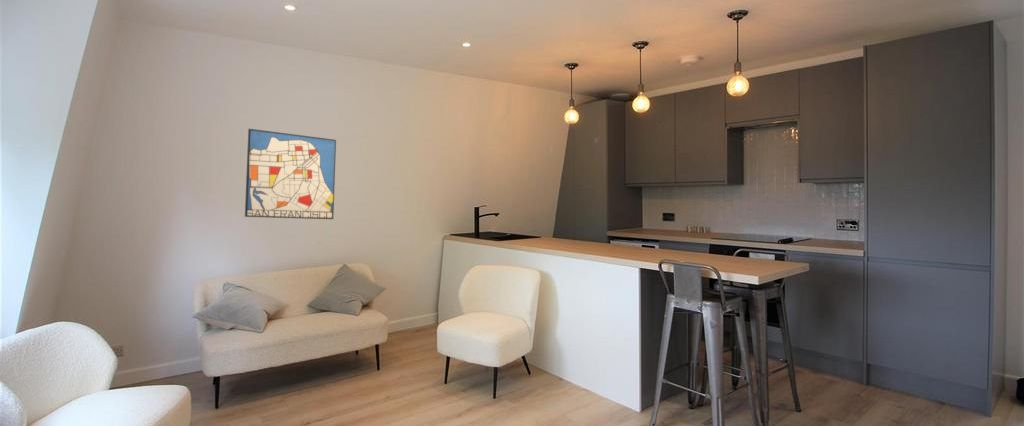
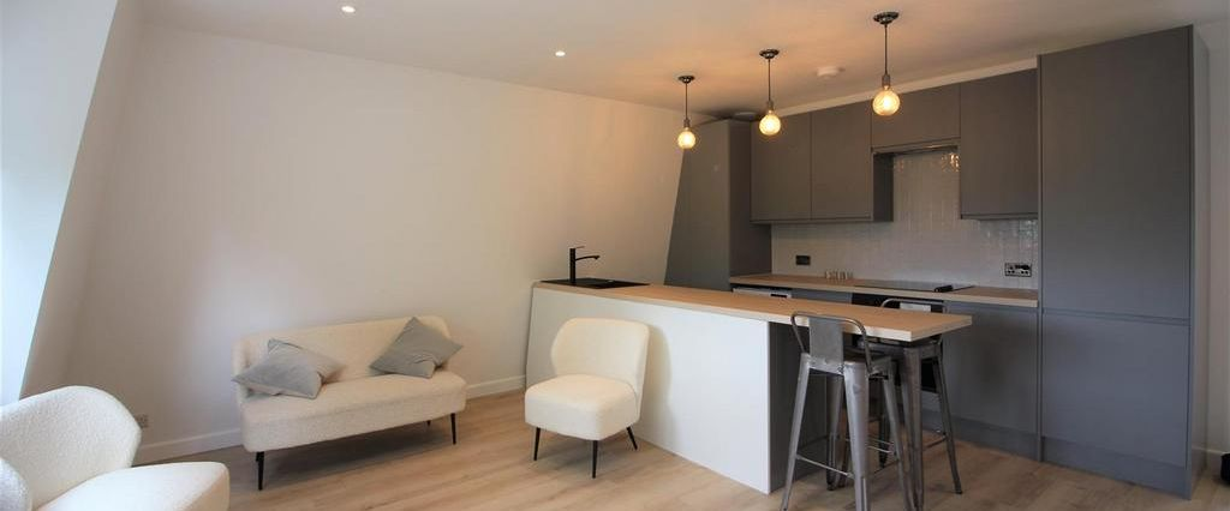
- wall art (292, 176)
